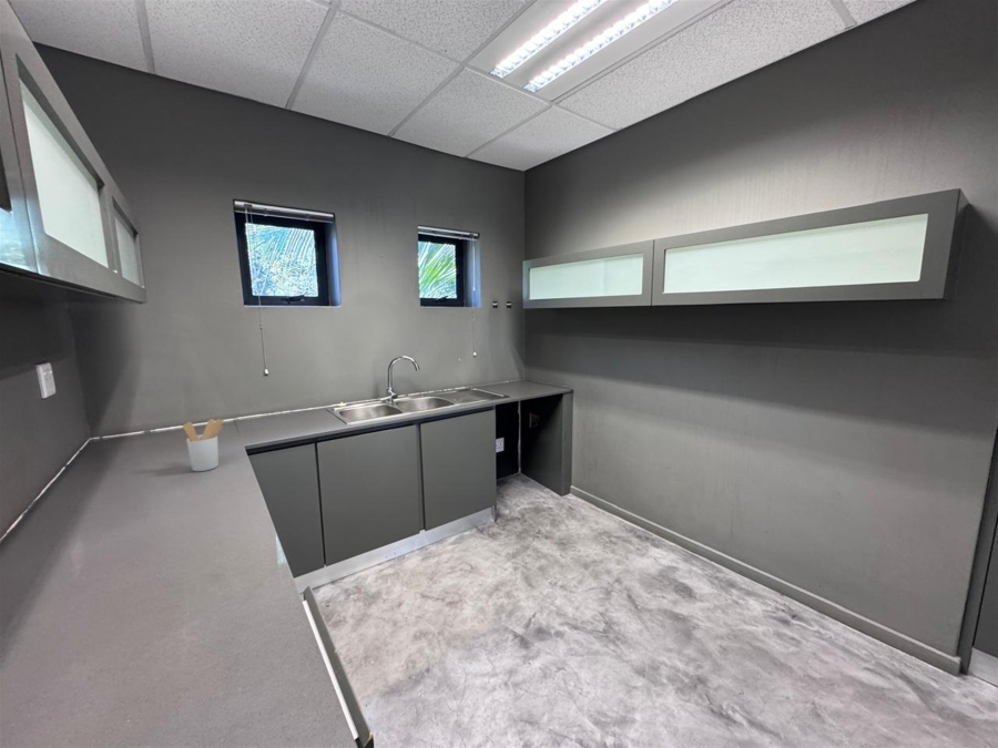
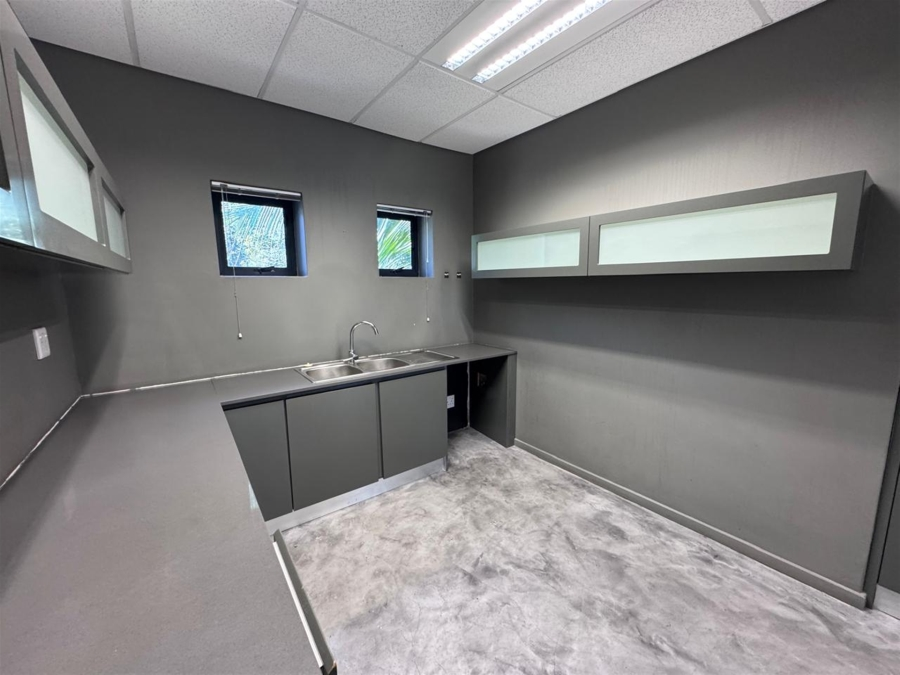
- utensil holder (207, 442)
